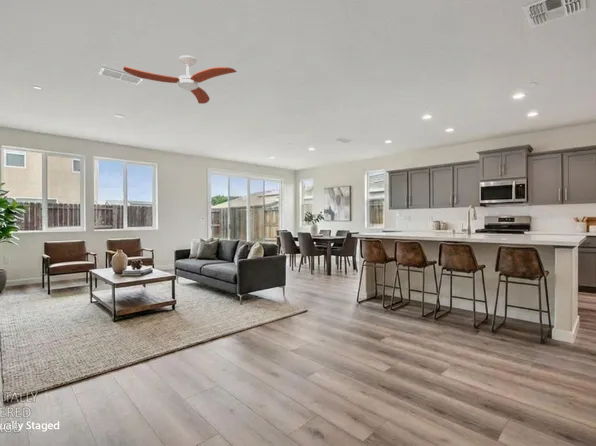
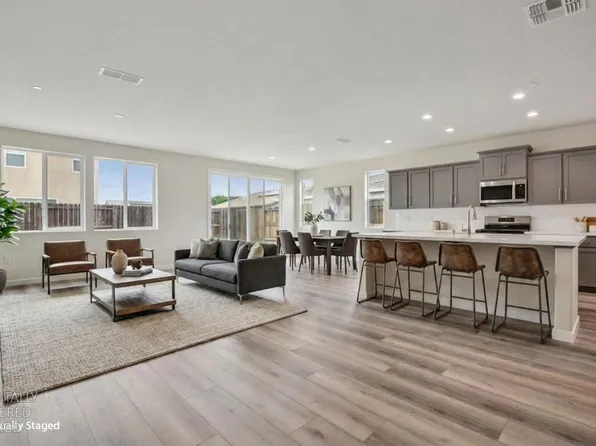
- ceiling fan (180, 76)
